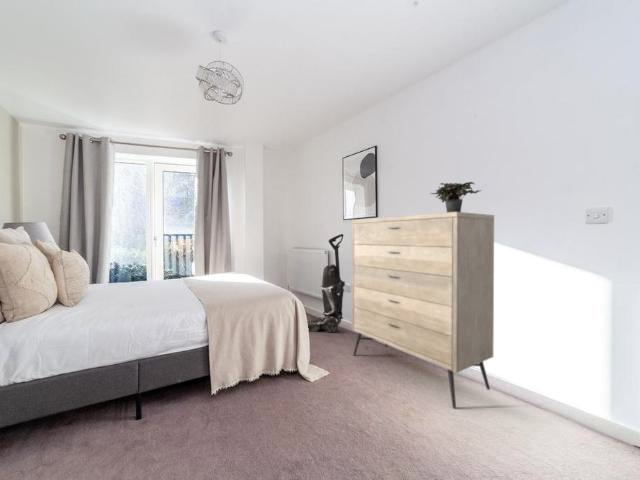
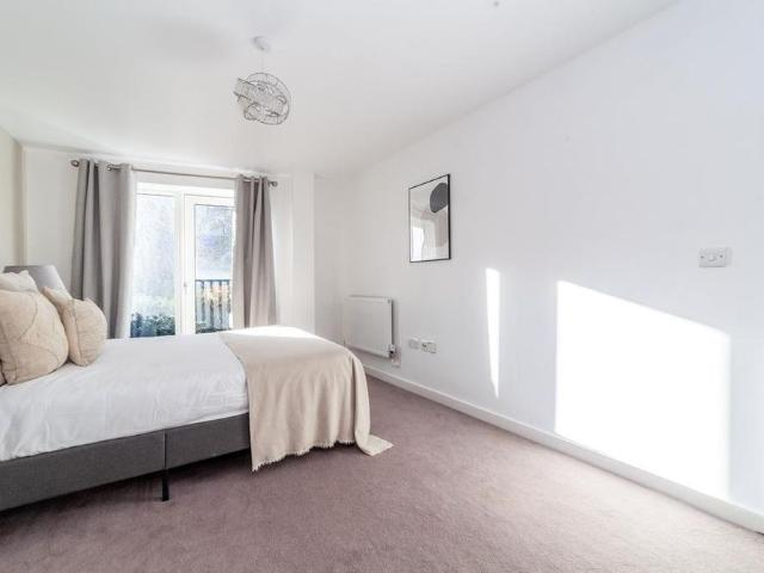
- potted plant (453, 198)
- dresser (413, 294)
- vacuum cleaner (322, 280)
